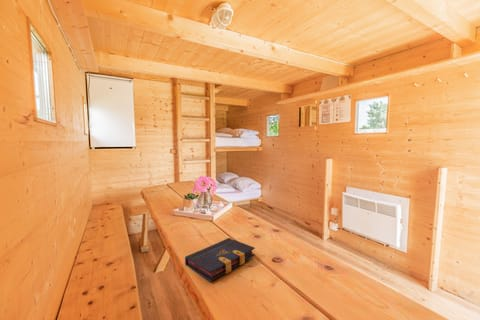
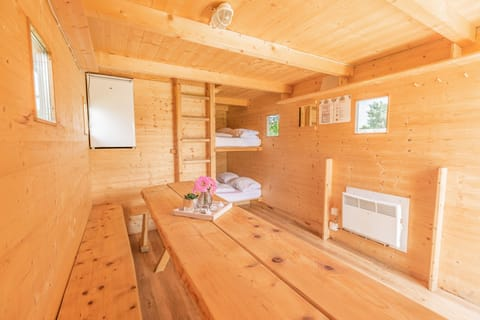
- diary (221, 256)
